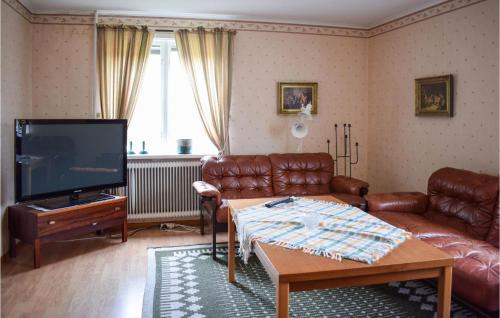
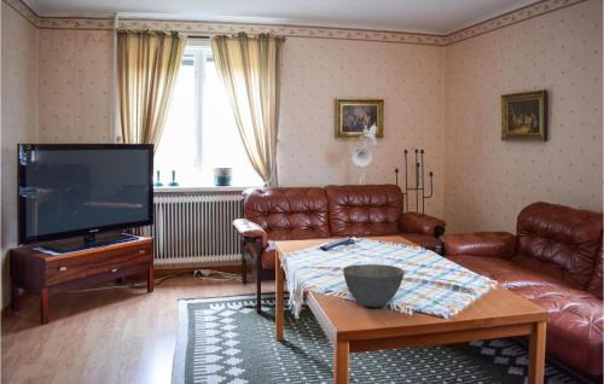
+ bowl (372, 286)
